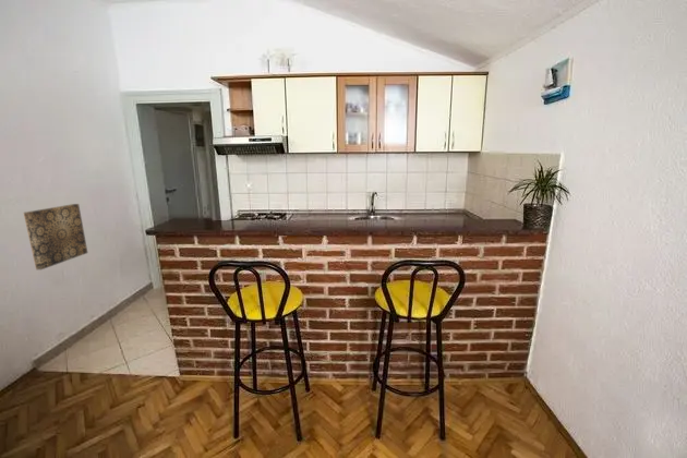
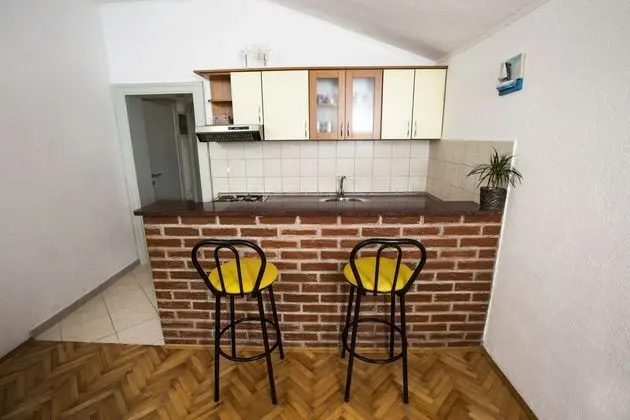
- wall art (58, 234)
